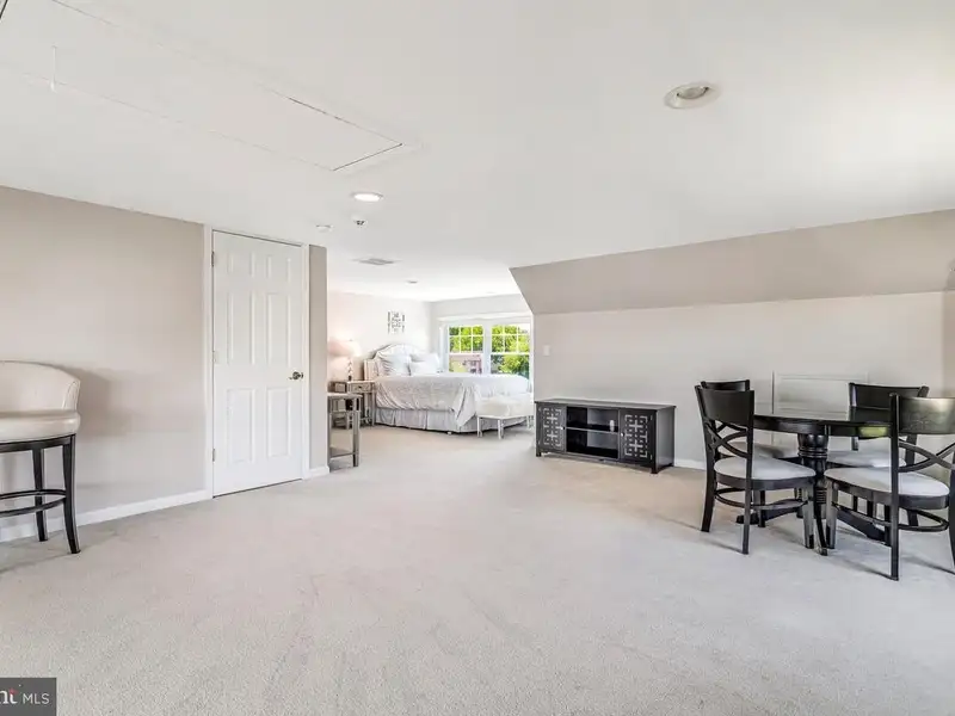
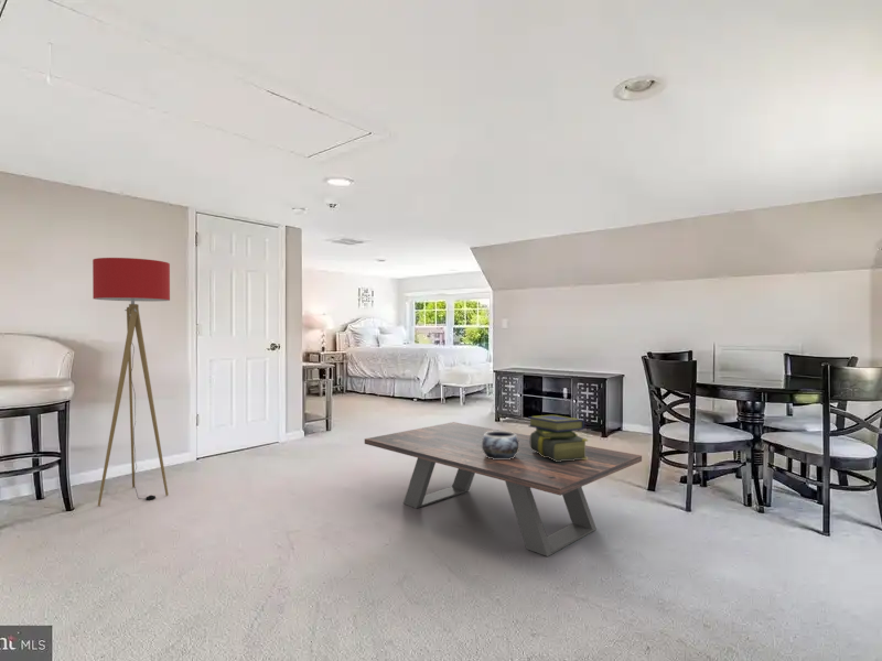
+ stack of books (555, 435)
+ floor lamp (131, 379)
+ coffee table (493, 477)
+ decorative bowl (499, 444)
